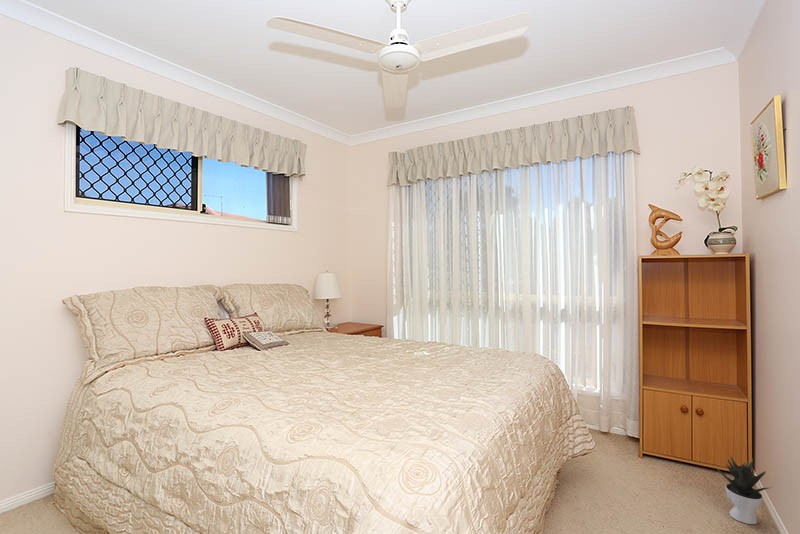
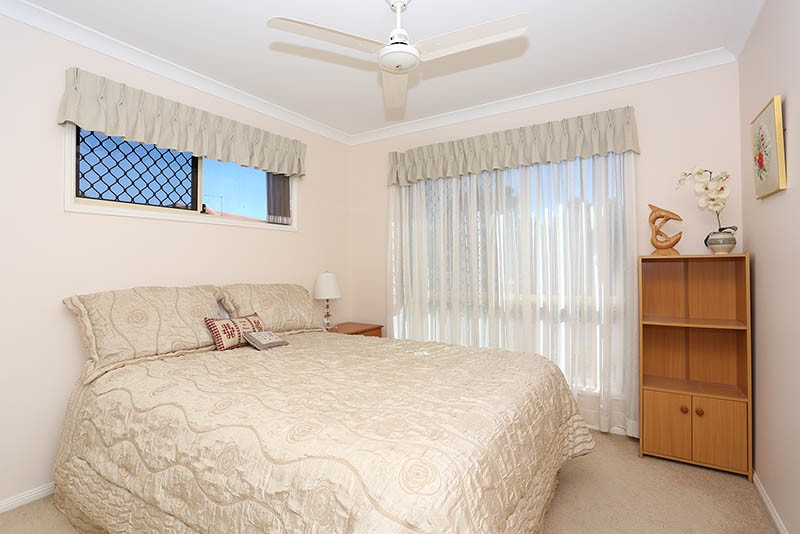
- potted plant (740, 486)
